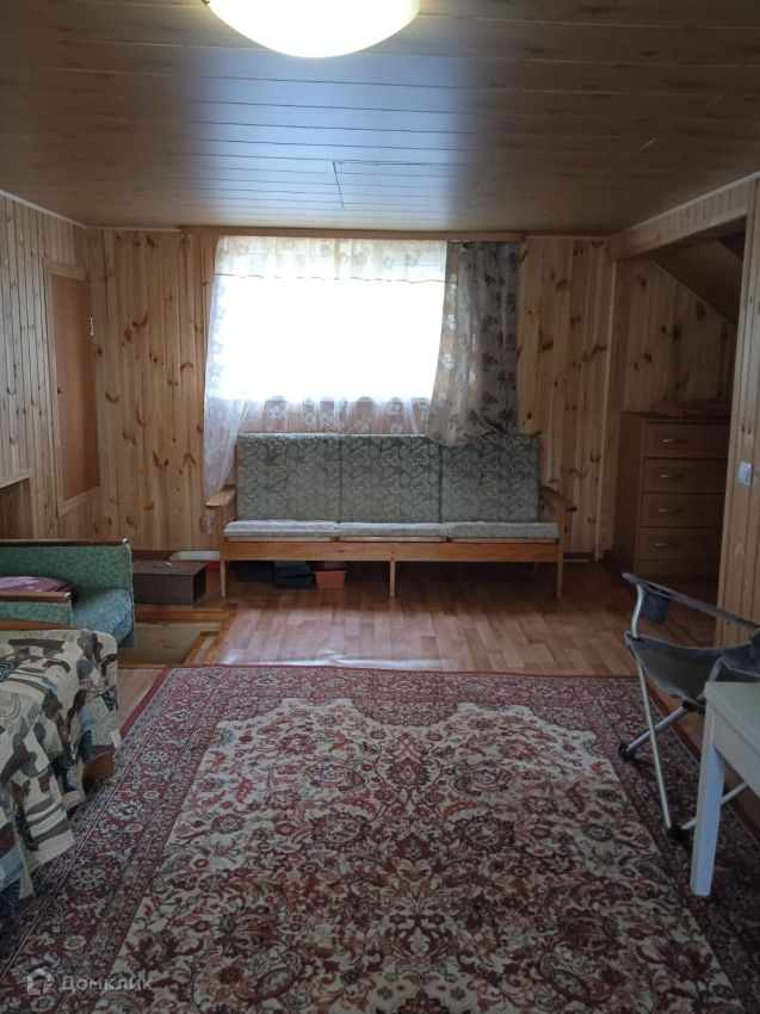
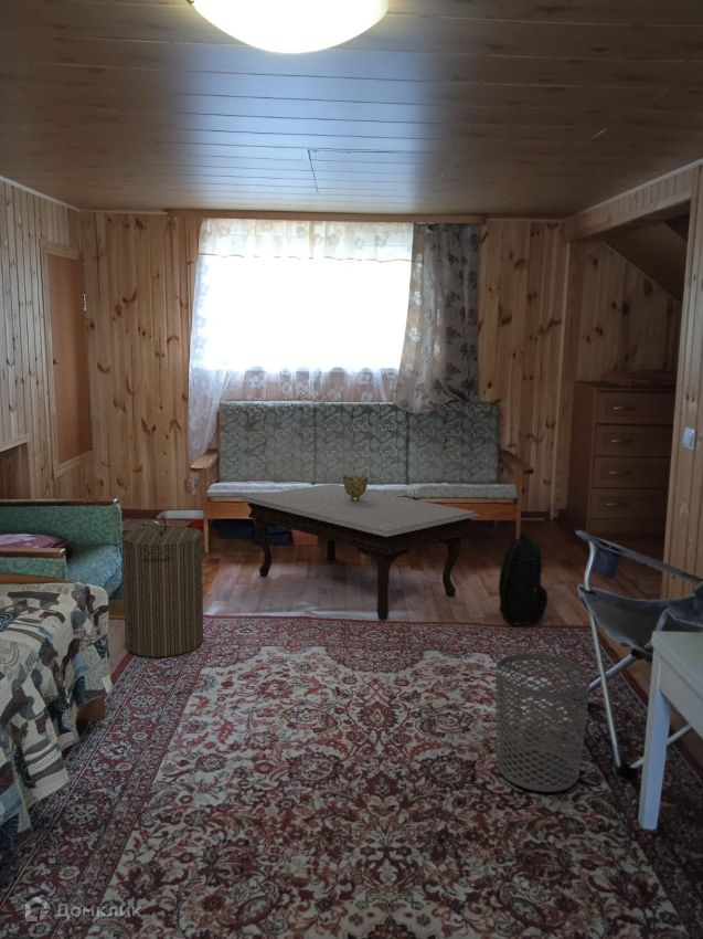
+ waste bin (540, 720)
+ coffee table (354, 545)
+ laundry hamper (163, 580)
+ backpack (522, 576)
+ decorative bowl (355, 488)
